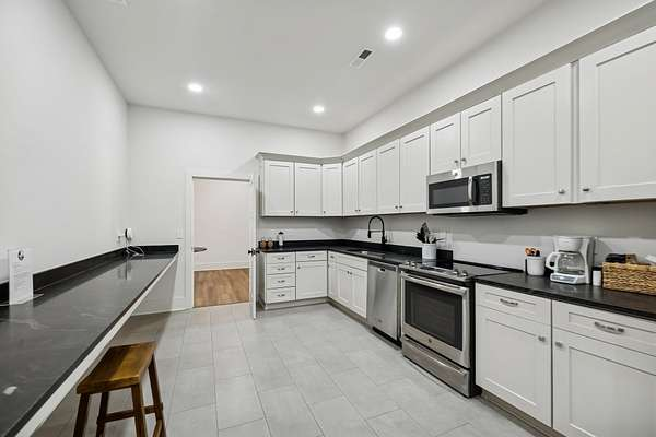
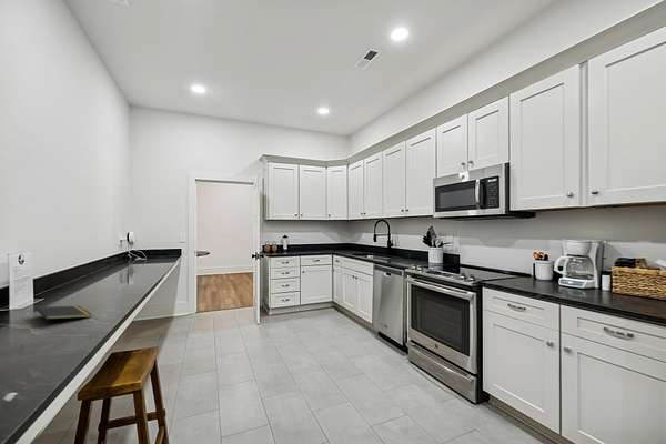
+ notepad (63, 312)
